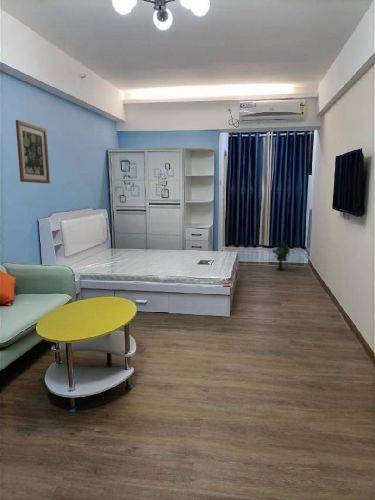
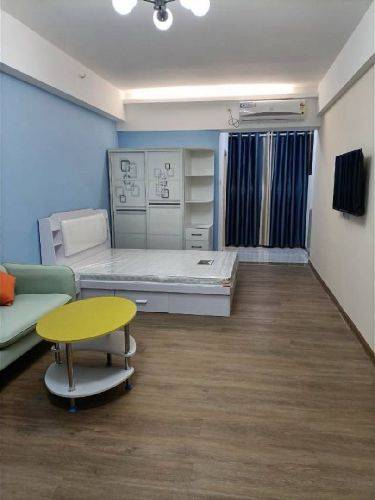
- decorative plant (280, 254)
- wall art (34, 154)
